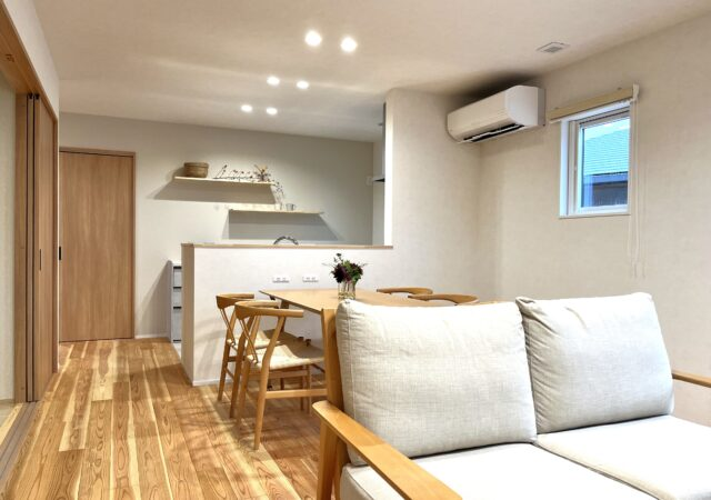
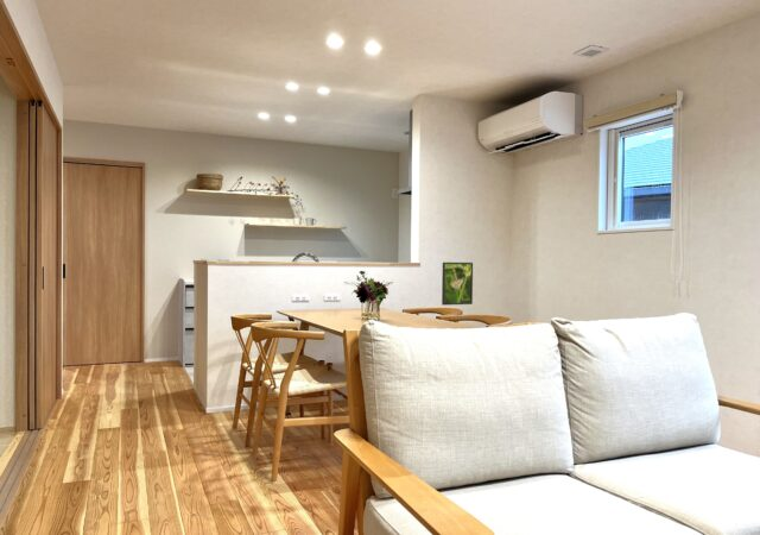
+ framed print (457, 283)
